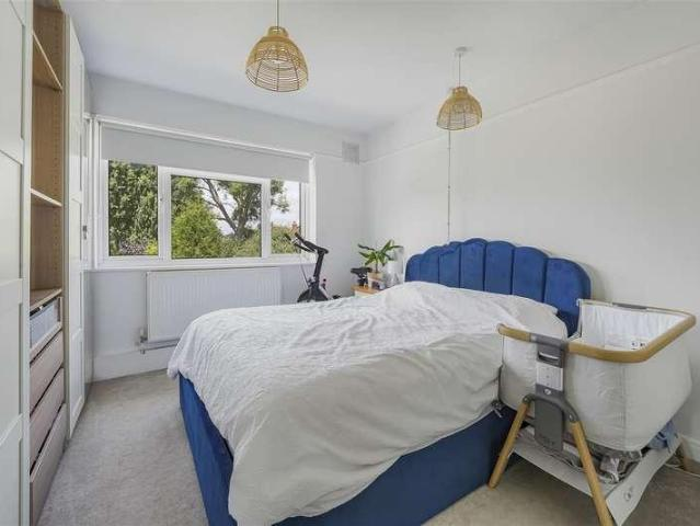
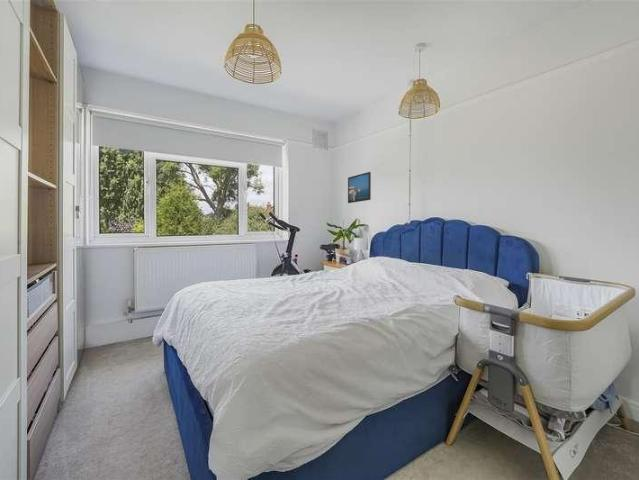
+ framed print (358, 188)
